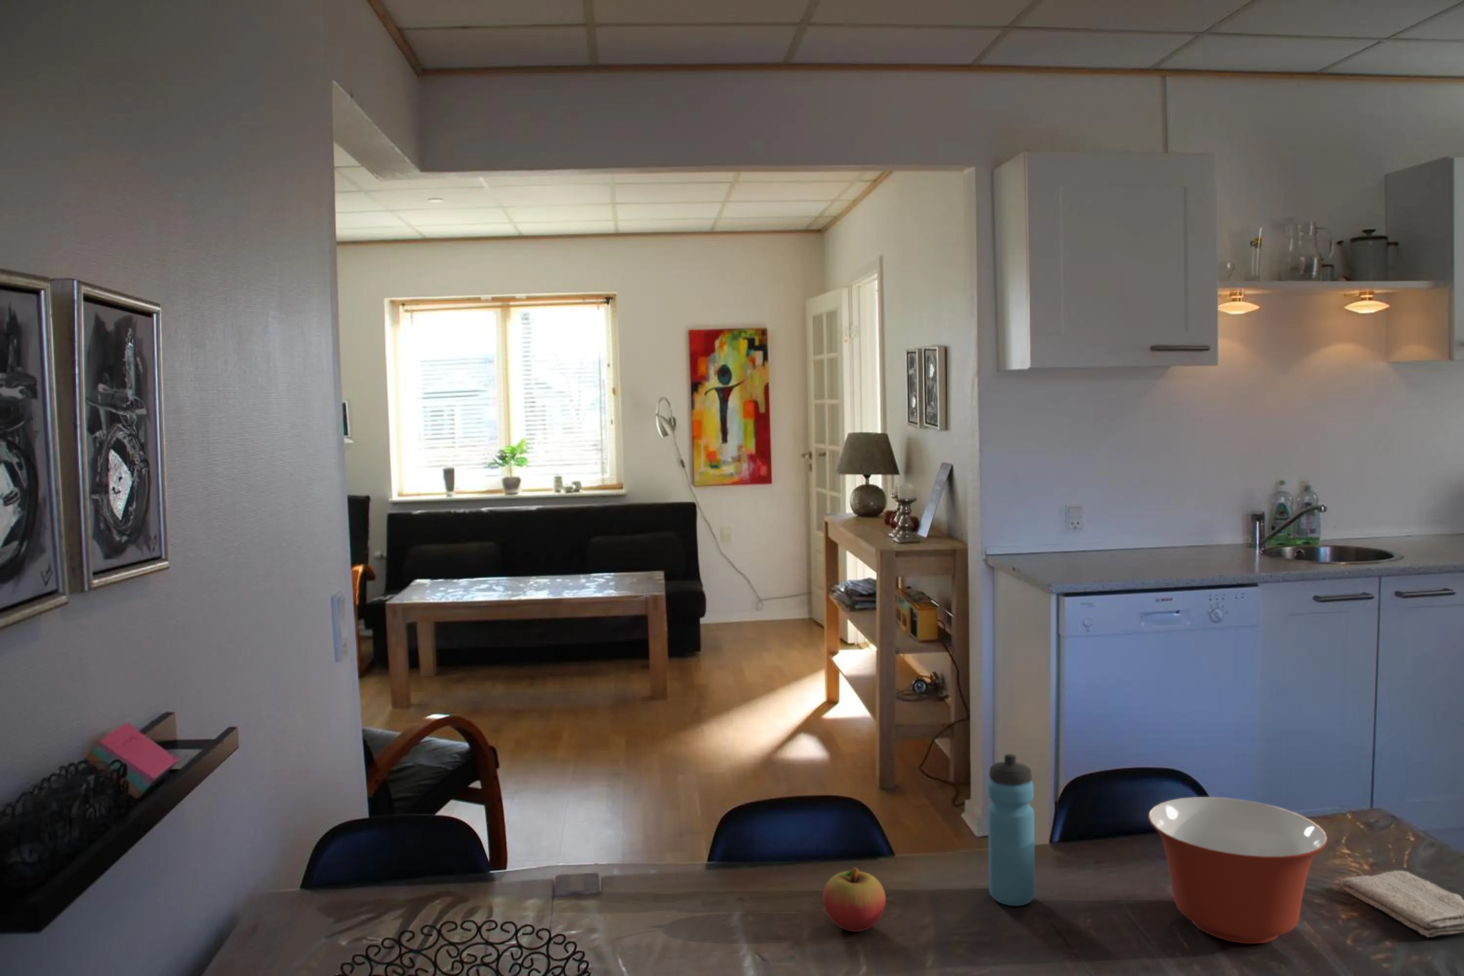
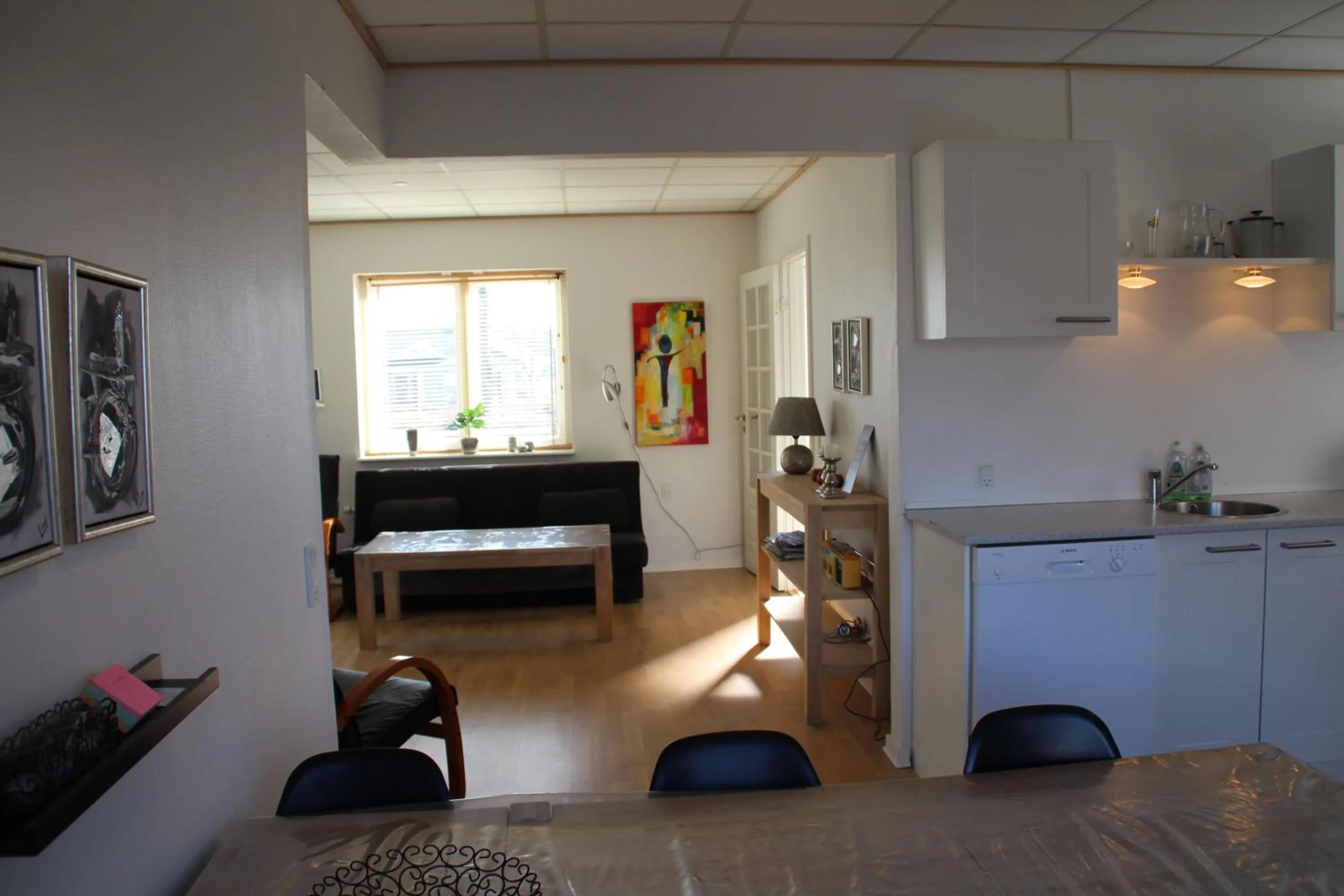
- mixing bowl (1234, 874)
- water bottle (1011, 826)
- washcloth (1413, 901)
- fruit (854, 894)
